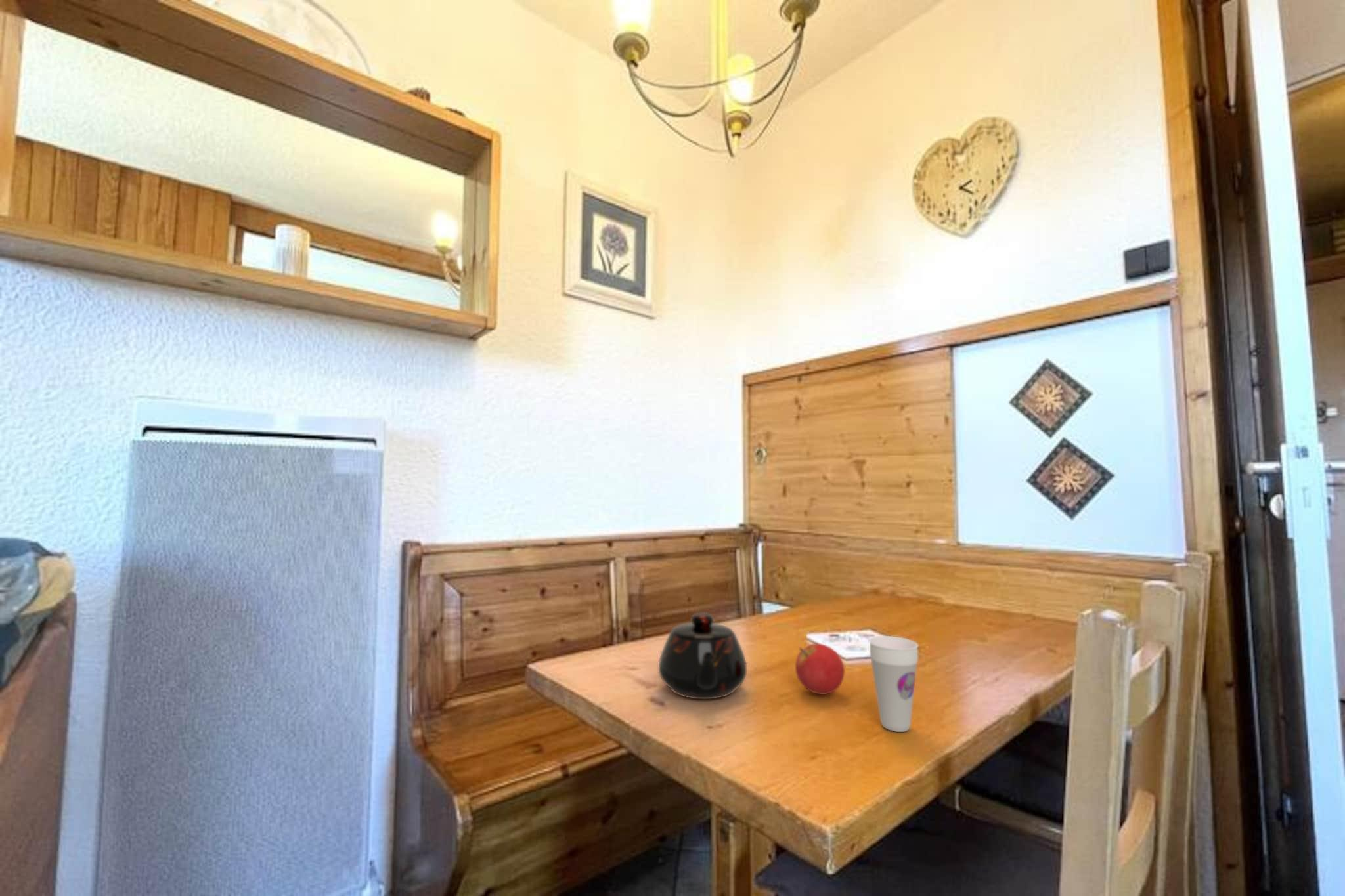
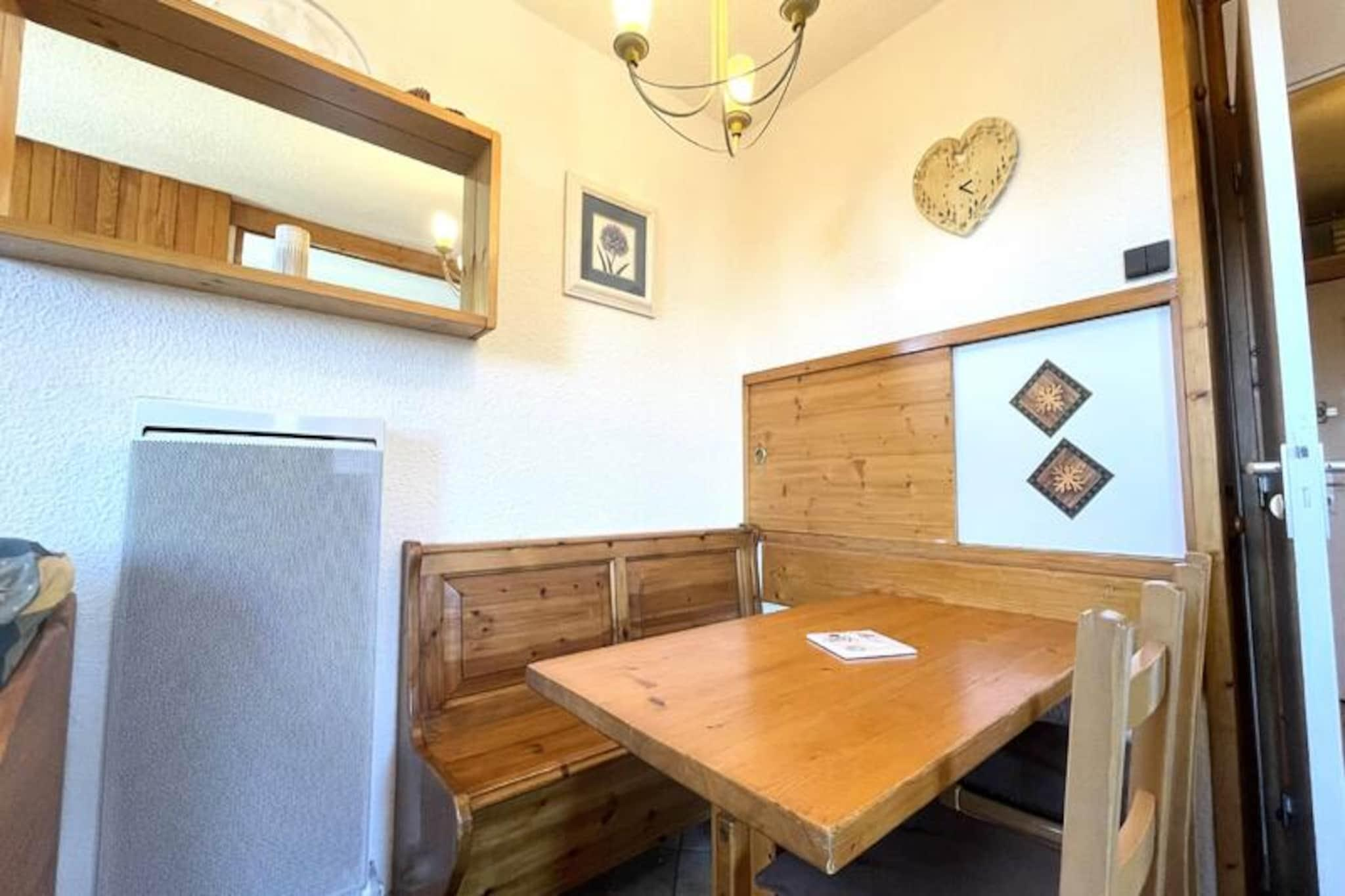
- cup (894, 684)
- teapot (703, 652)
- fruit (819, 669)
